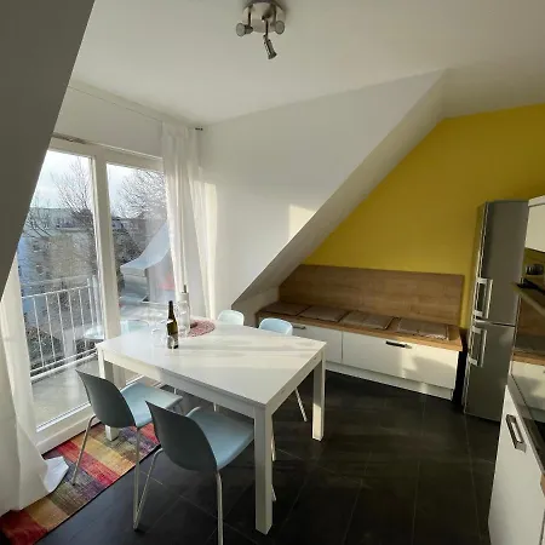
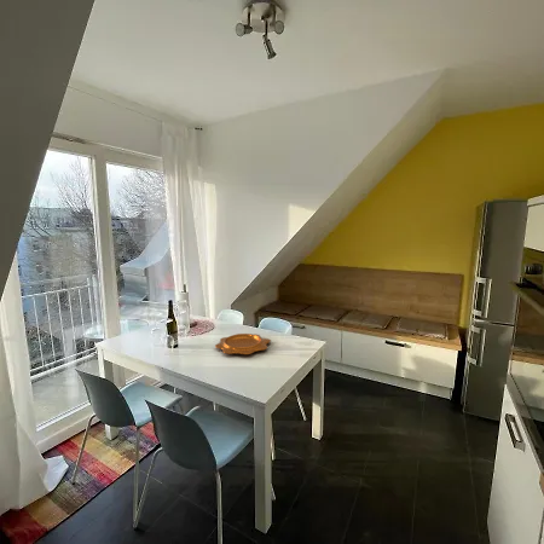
+ decorative bowl (243, 342)
